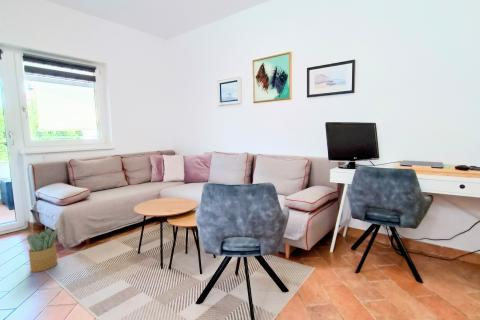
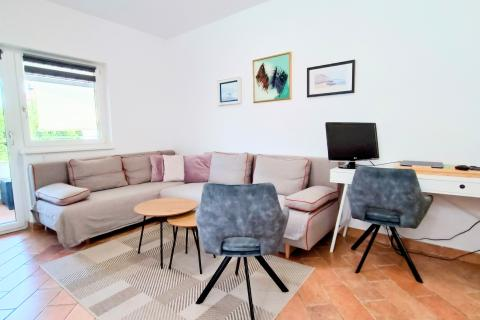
- potted plant (44, 248)
